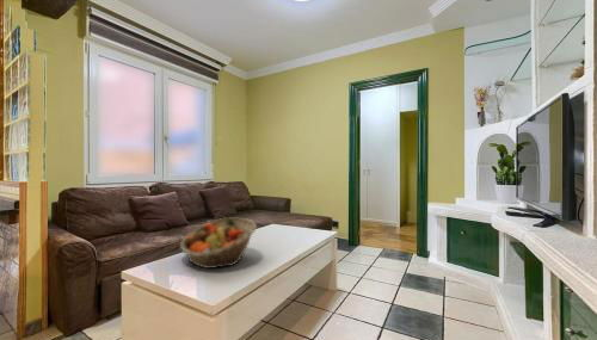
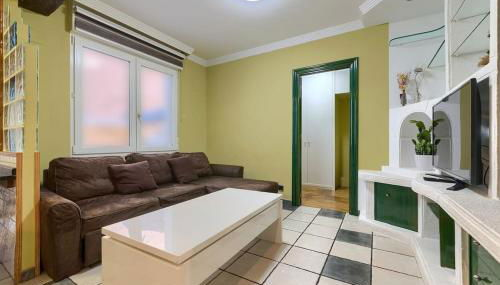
- fruit basket (219, 240)
